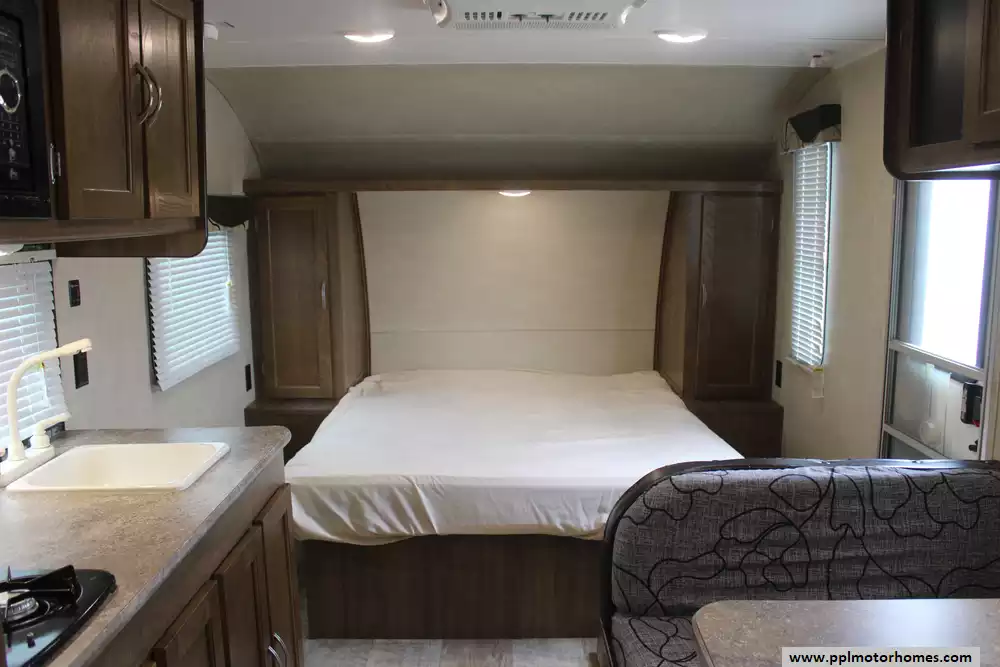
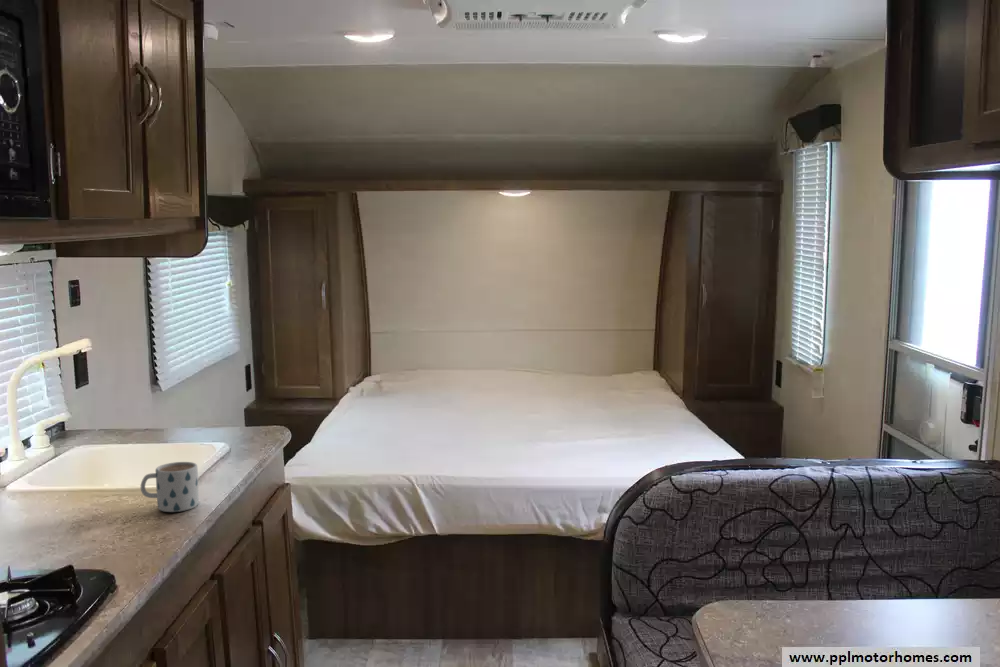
+ mug (169, 487)
